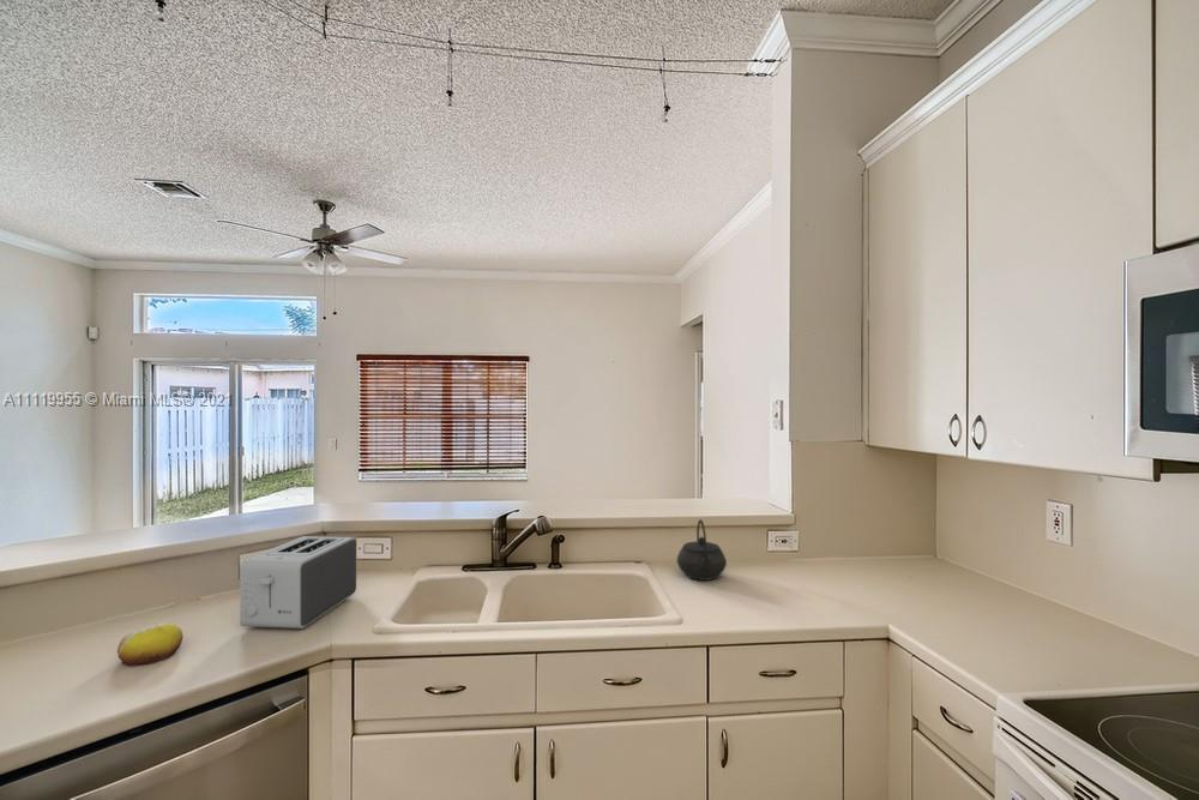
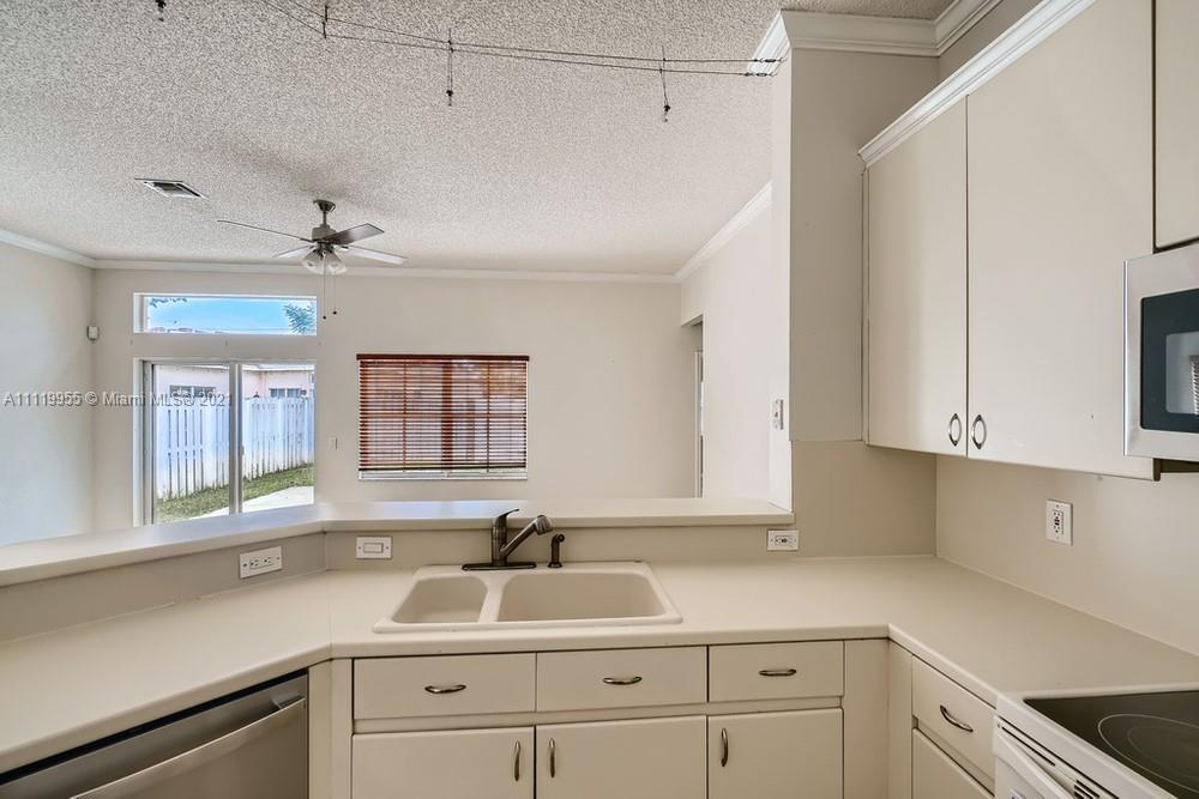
- toaster (300, 581)
- kettle (701, 548)
- fruit (150, 640)
